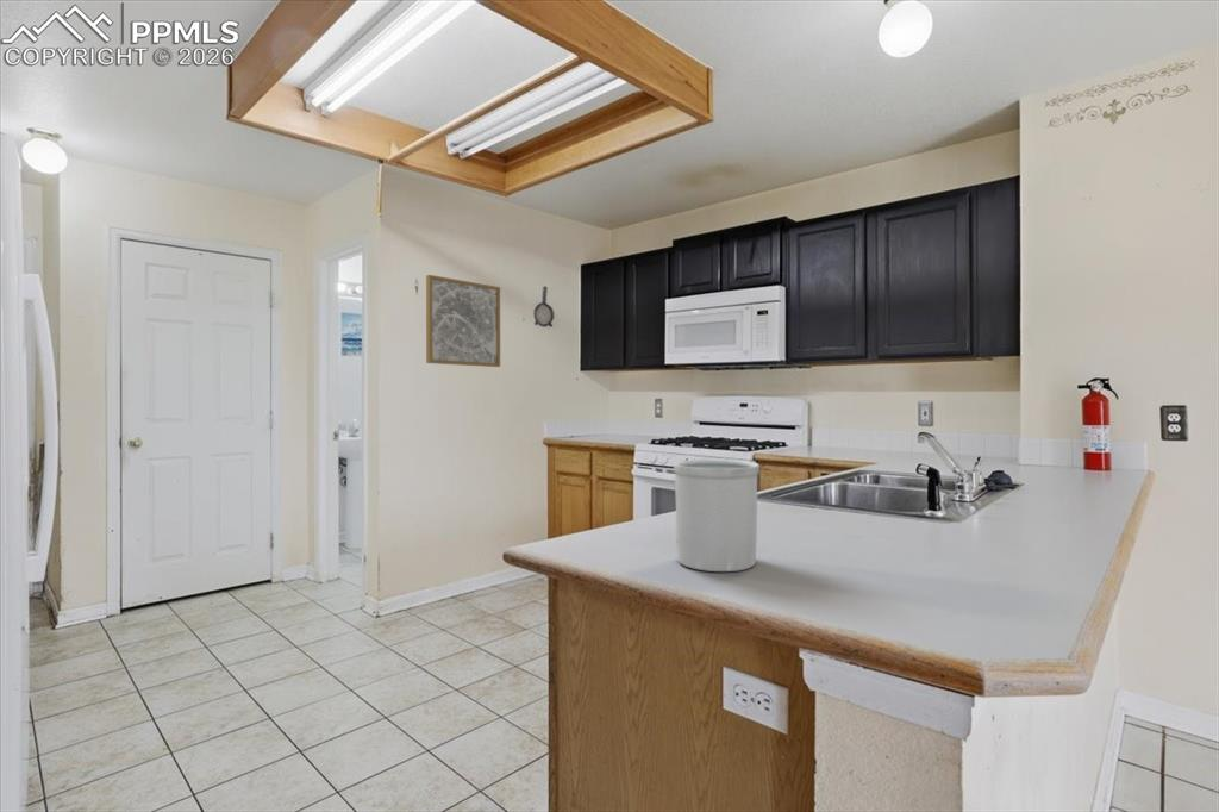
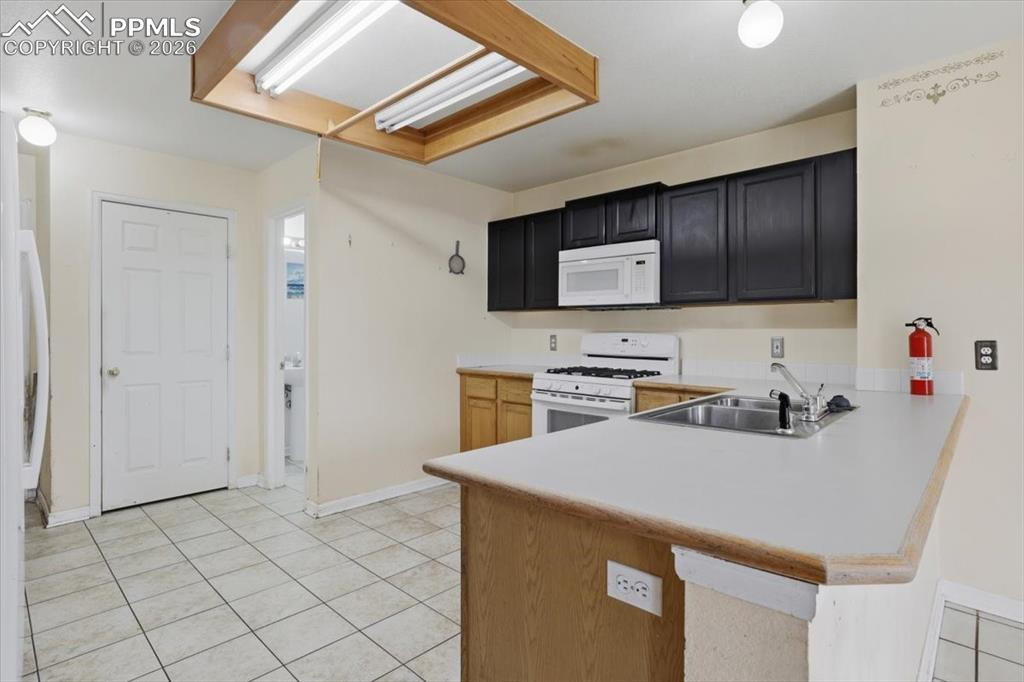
- utensil holder (715, 512)
- wall art (464, 323)
